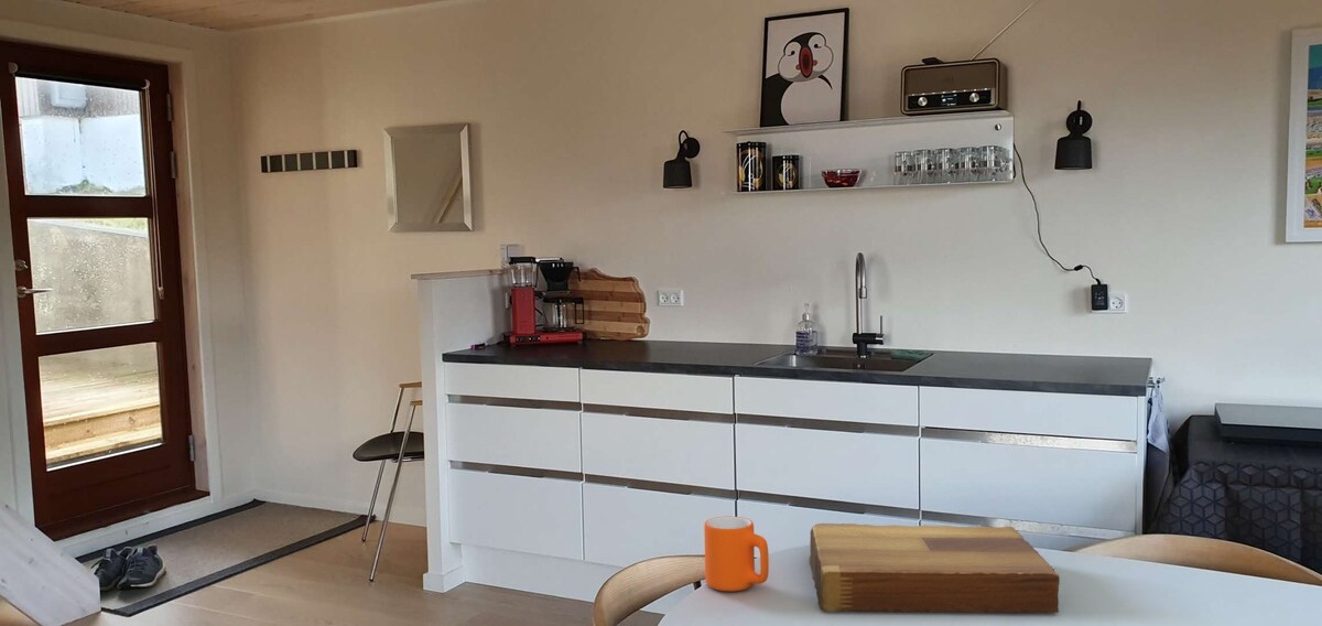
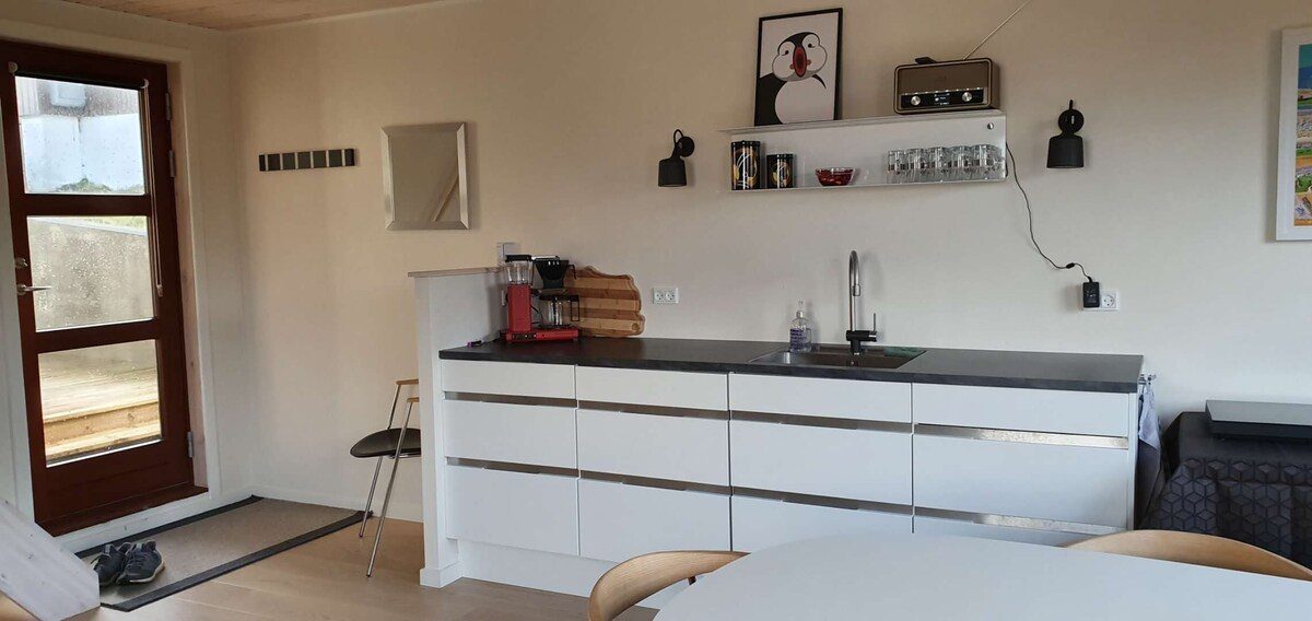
- cutting board (922, 563)
- mug (737, 553)
